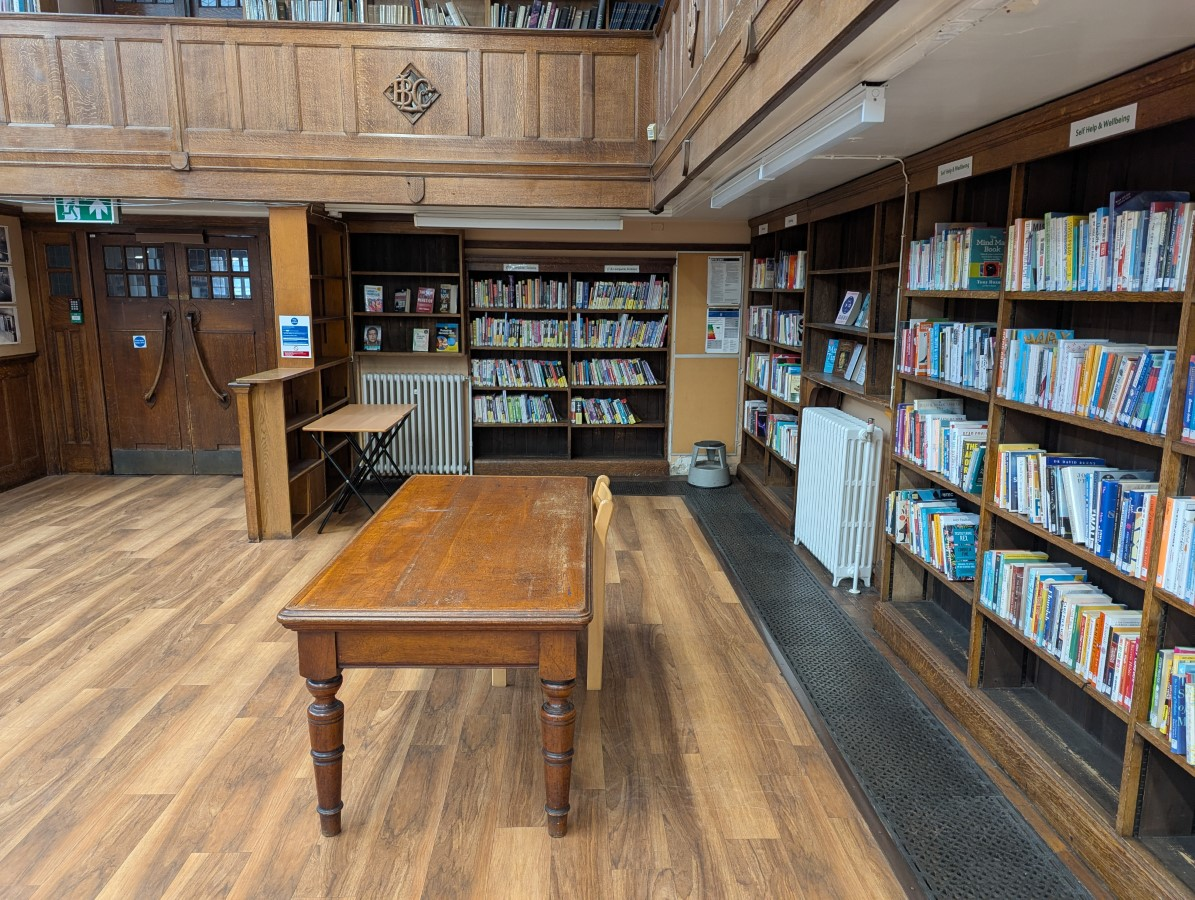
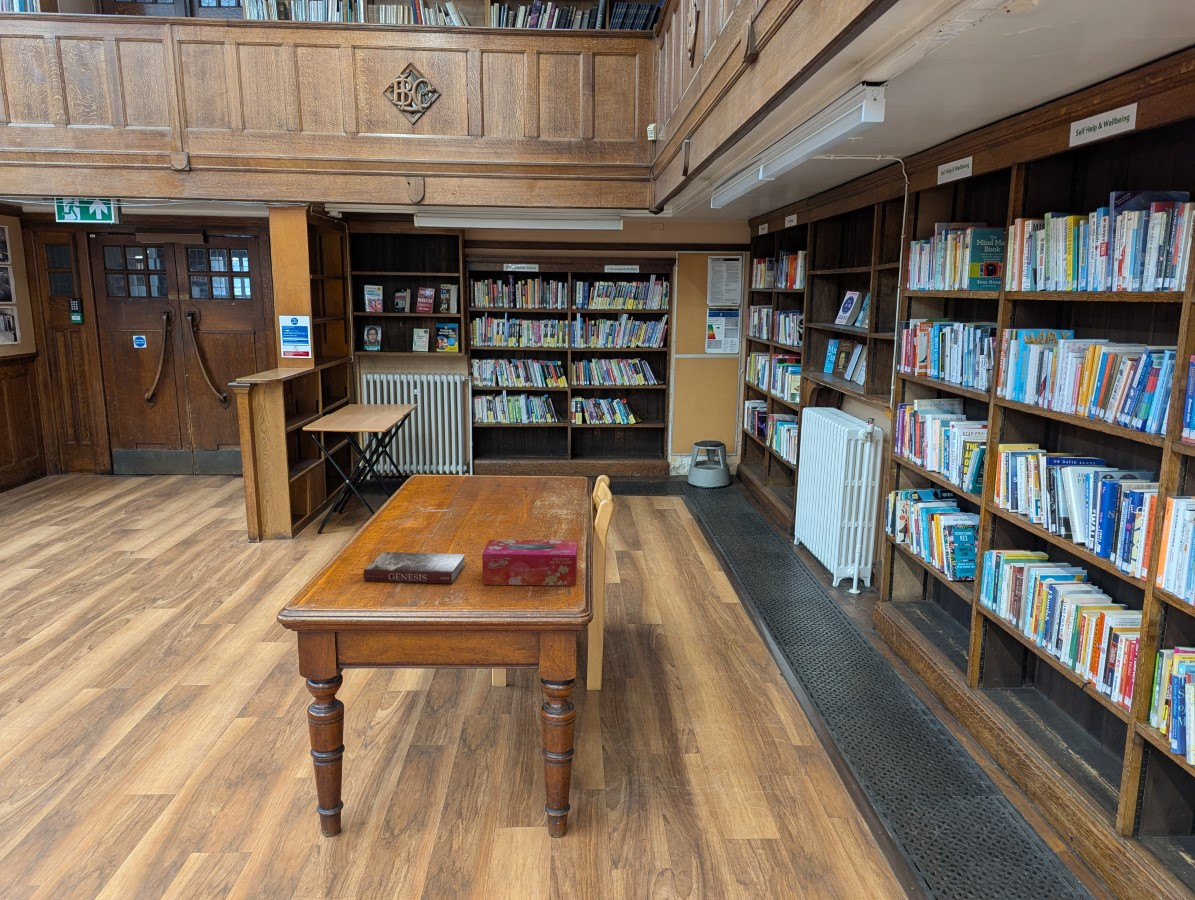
+ book (416, 567)
+ tissue box (531, 562)
